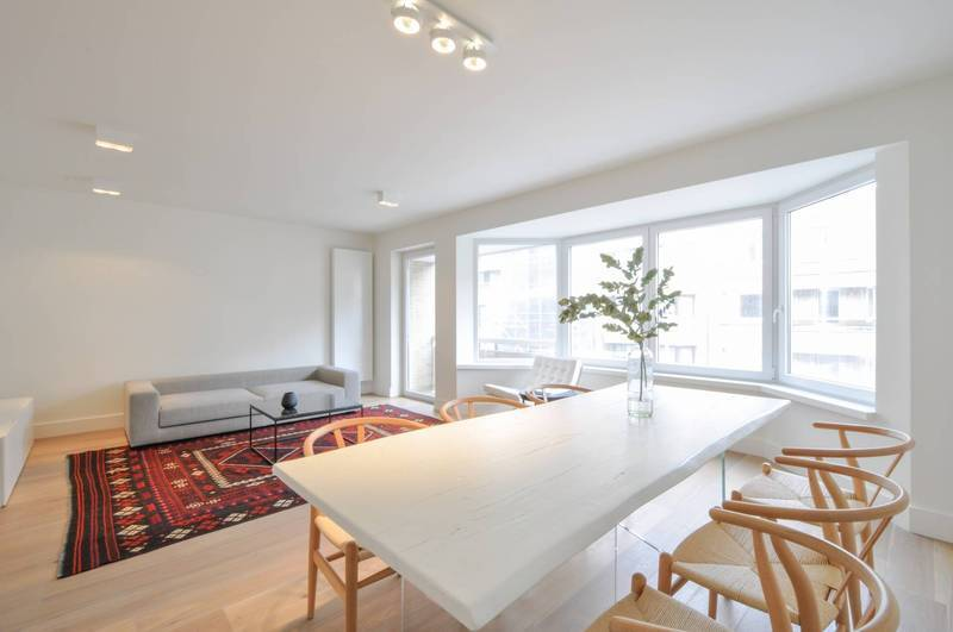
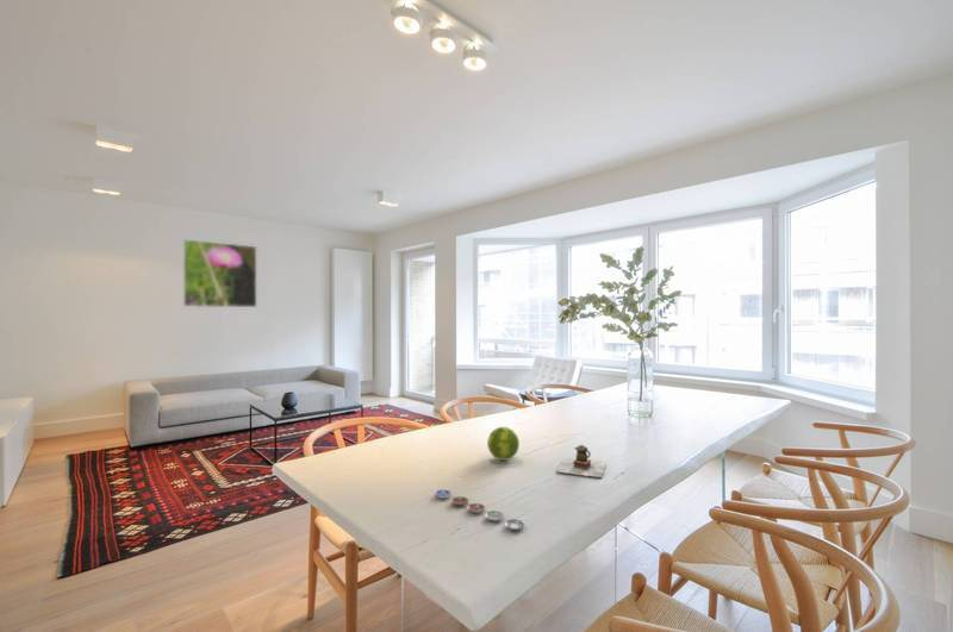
+ fruit (503, 443)
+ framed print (222, 275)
+ teapot (581, 455)
+ plate (475, 508)
